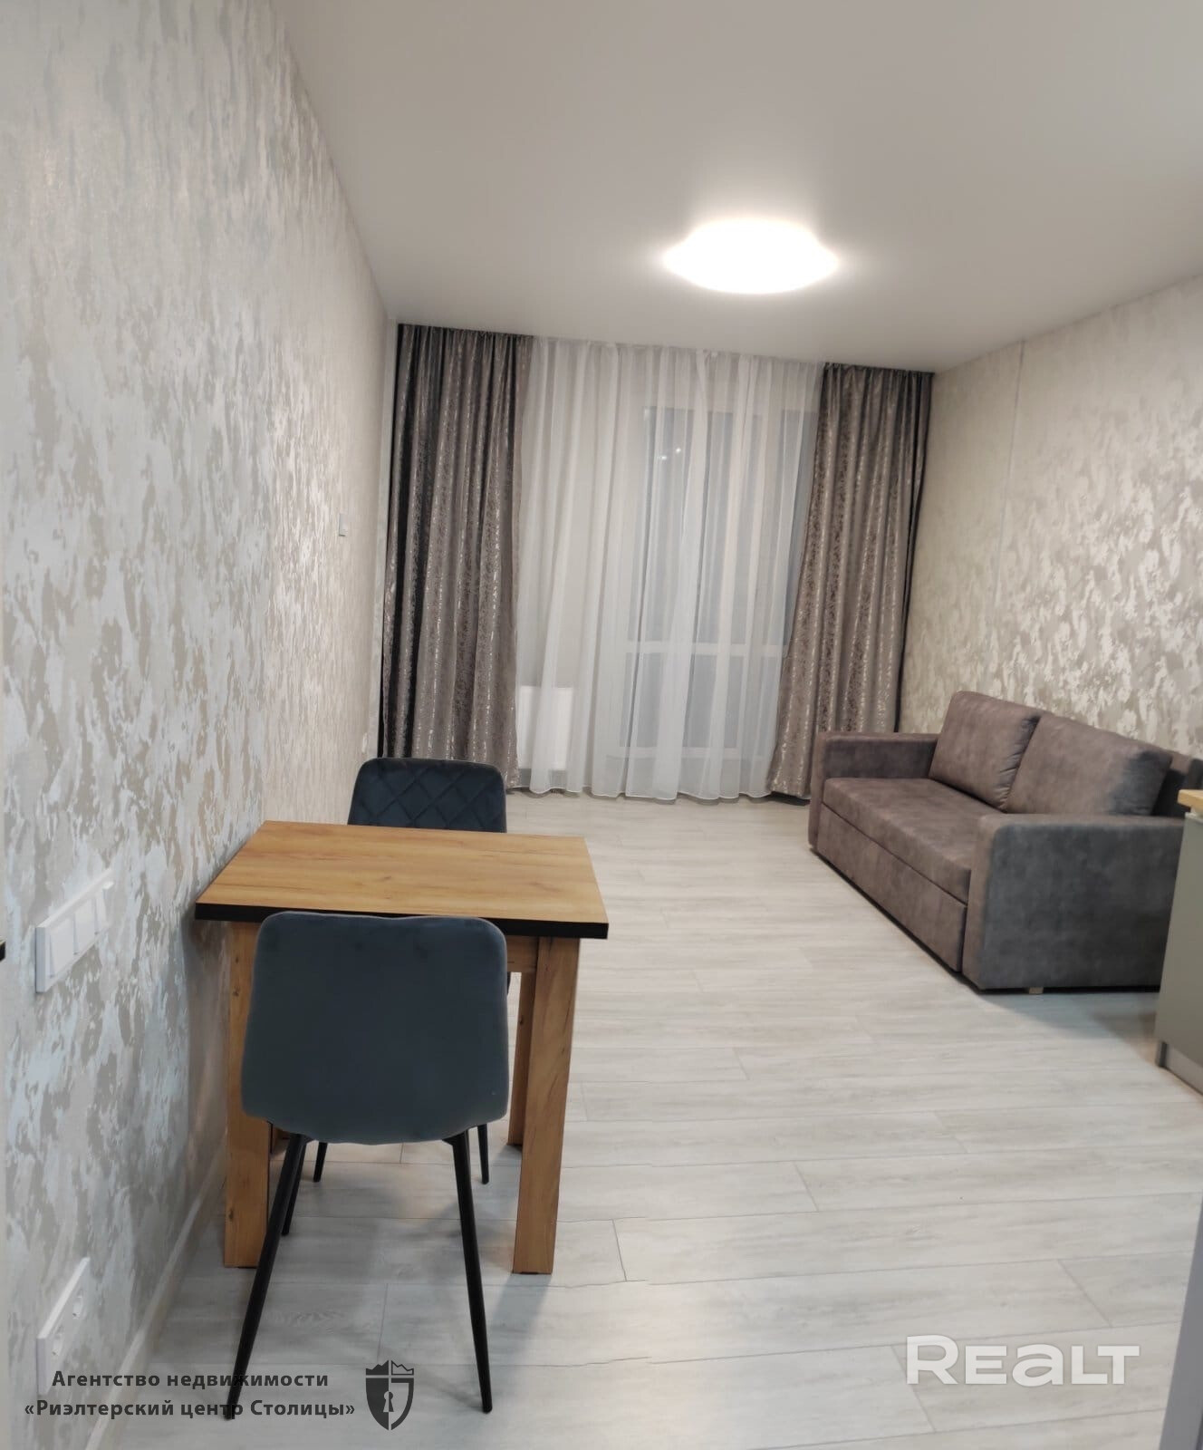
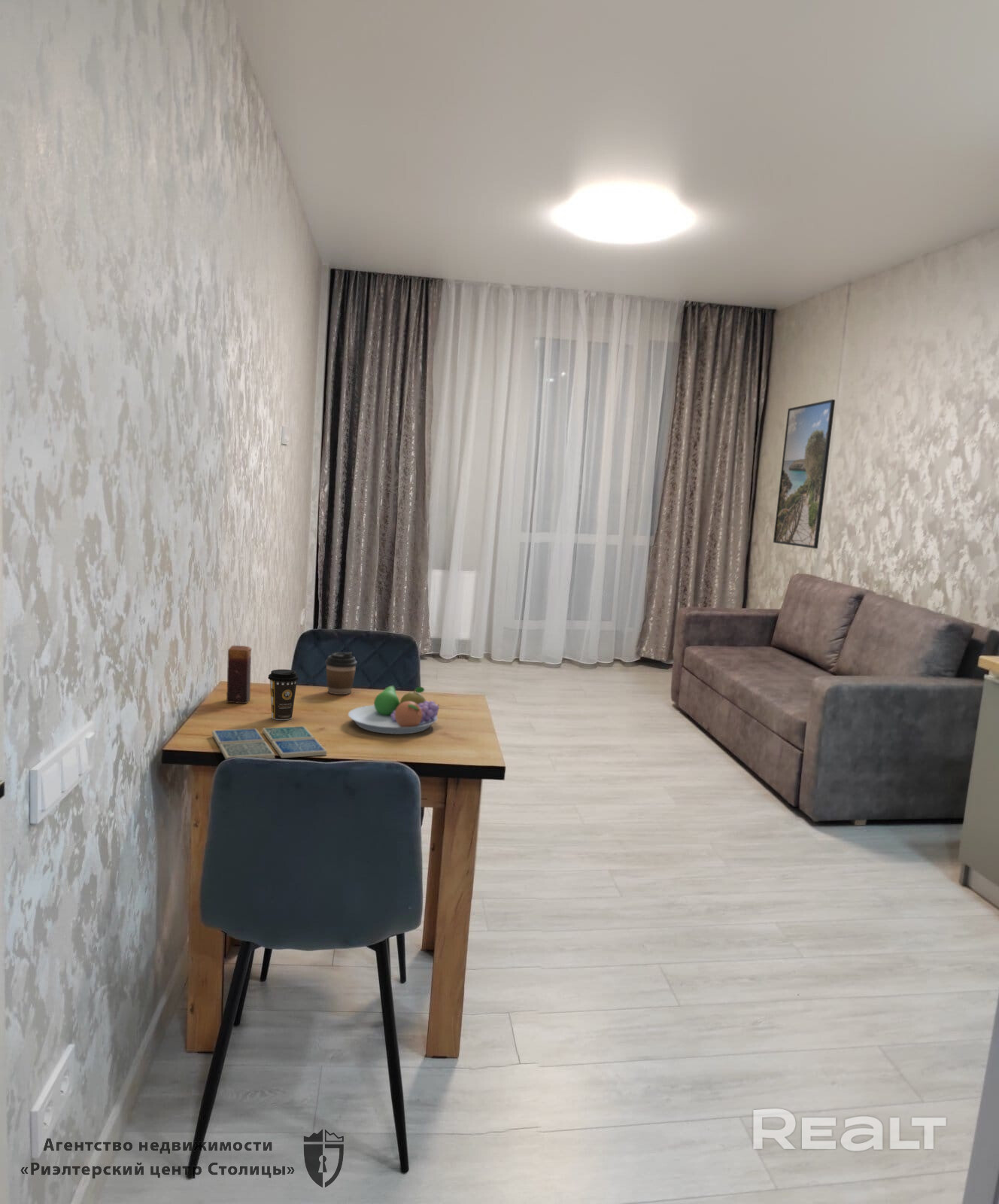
+ coffee cup (282, 695)
+ drink coaster (269, 741)
+ coffee cup (340, 671)
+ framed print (802, 475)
+ fruit bowl (395, 706)
+ candle (239, 673)
